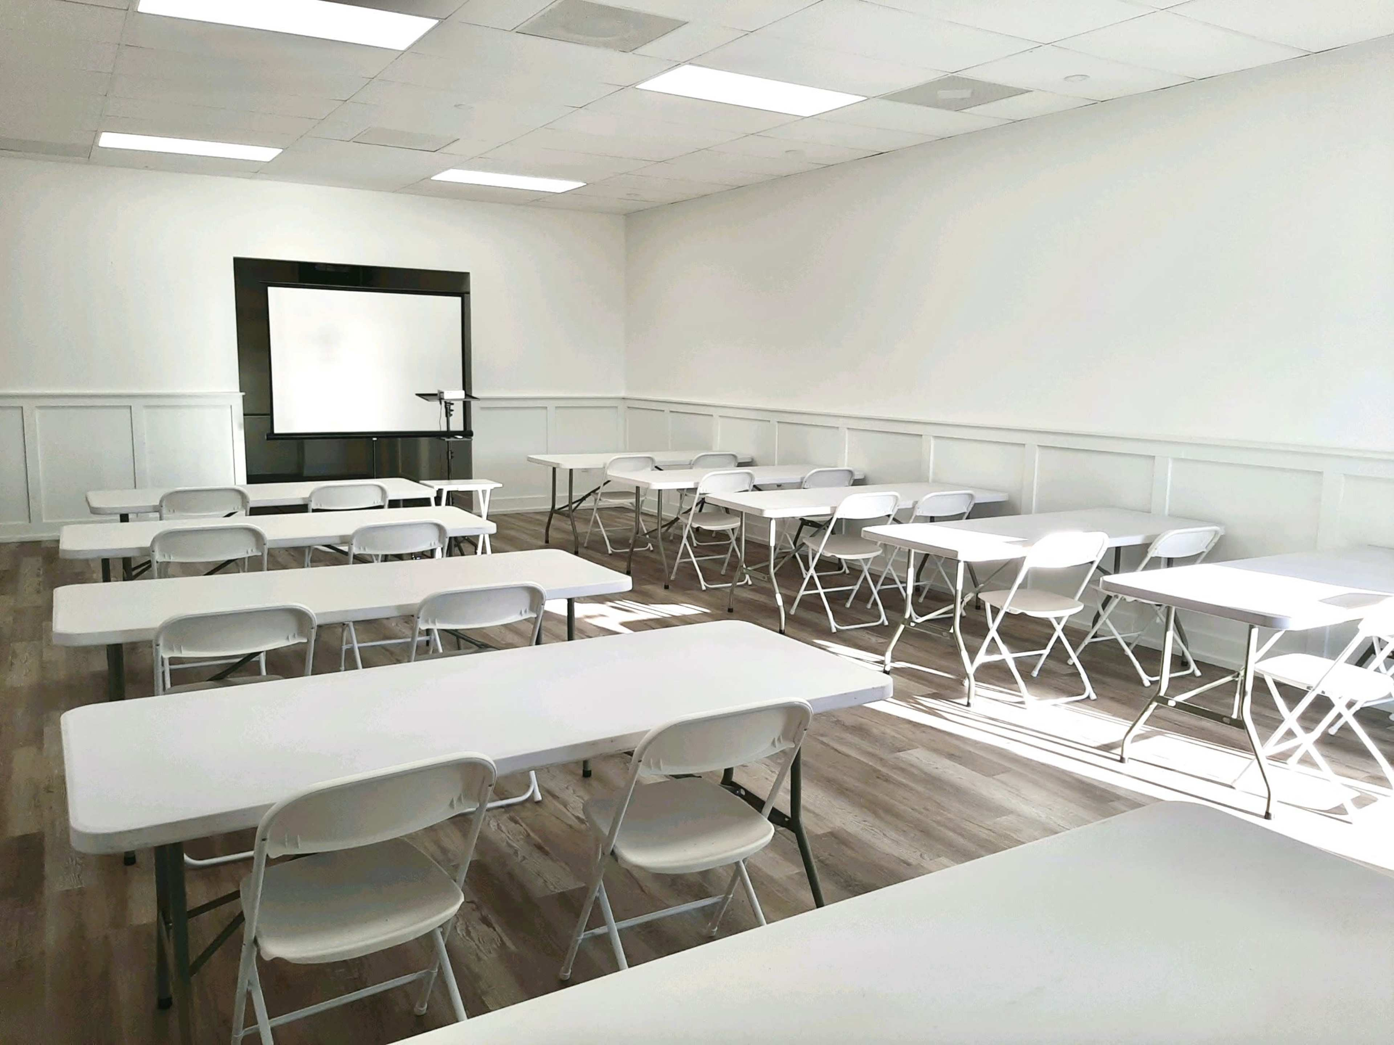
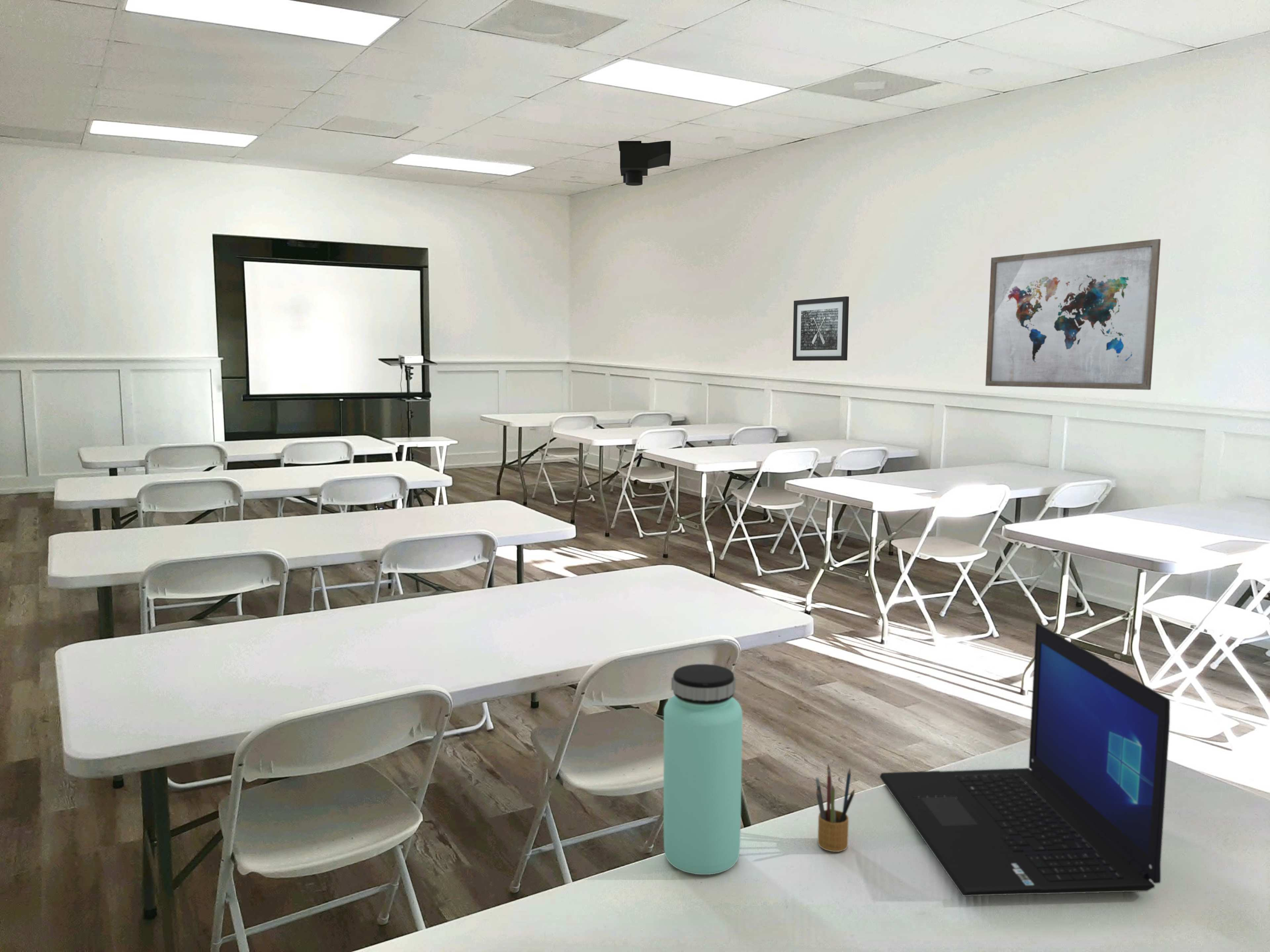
+ pencil box (836, 810)
+ wall art (820, 330)
+ wall art (1065, 319)
+ bottle (702, 766)
+ laptop (1030, 744)
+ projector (644, 165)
